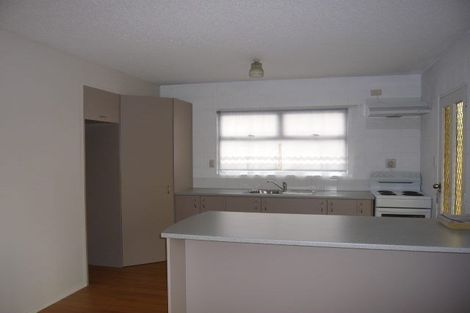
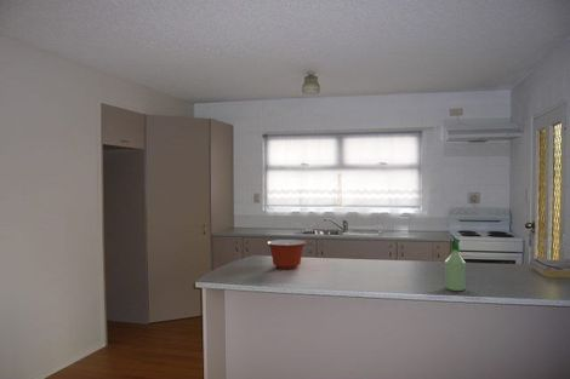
+ spray bottle (455, 264)
+ mixing bowl (286, 254)
